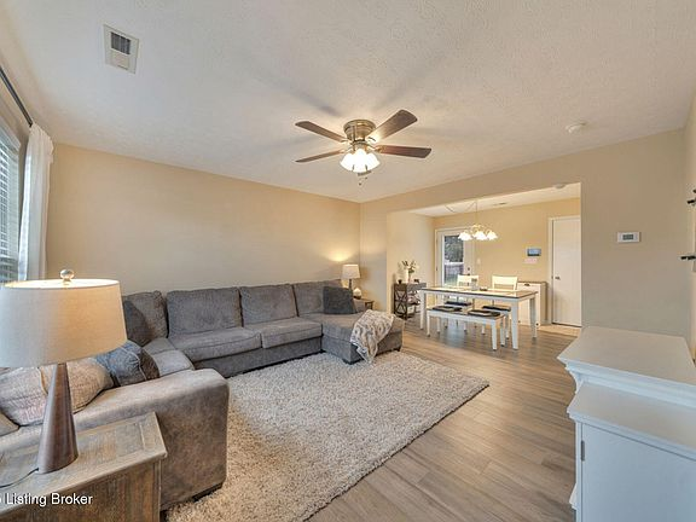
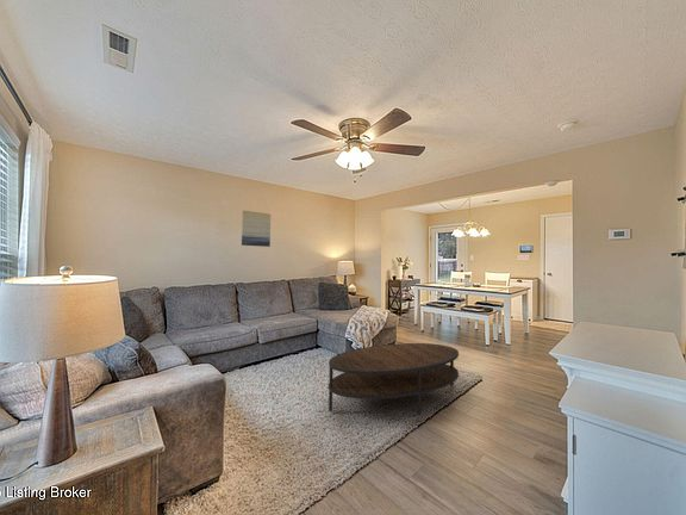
+ coffee table (397, 376)
+ wall art (256, 229)
